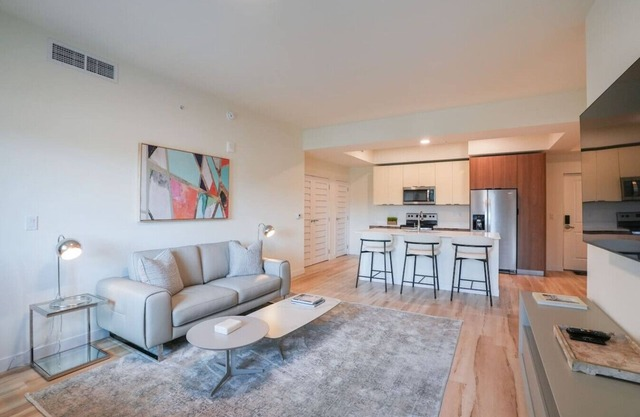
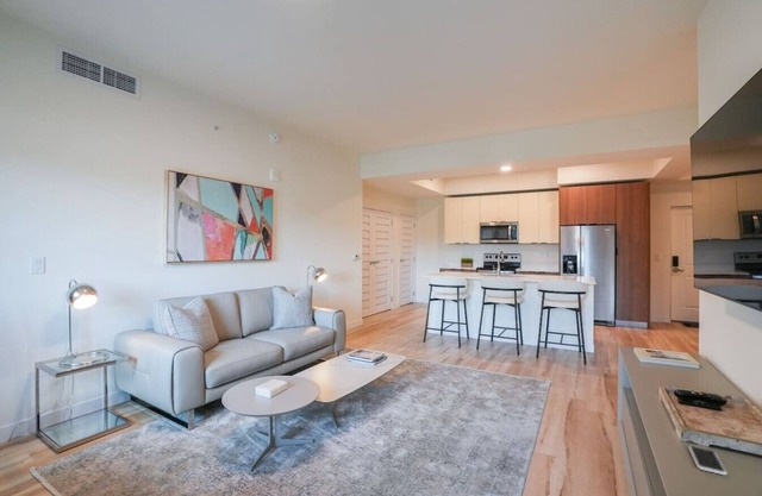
+ smartphone (706, 459)
